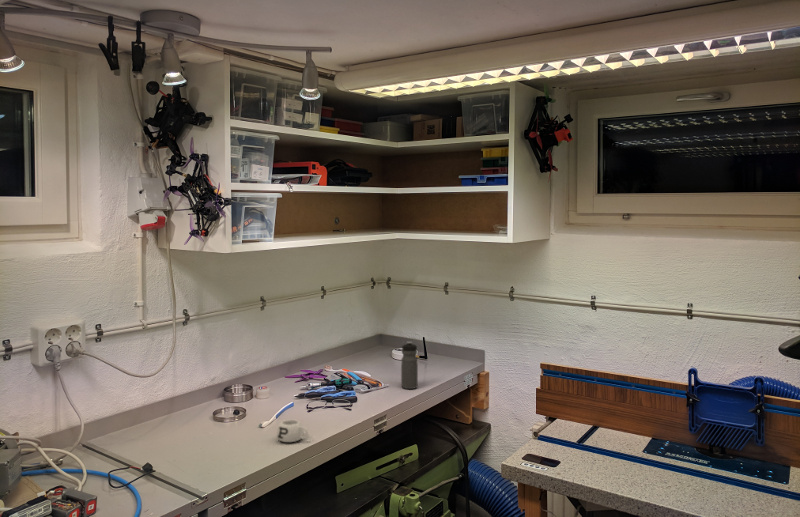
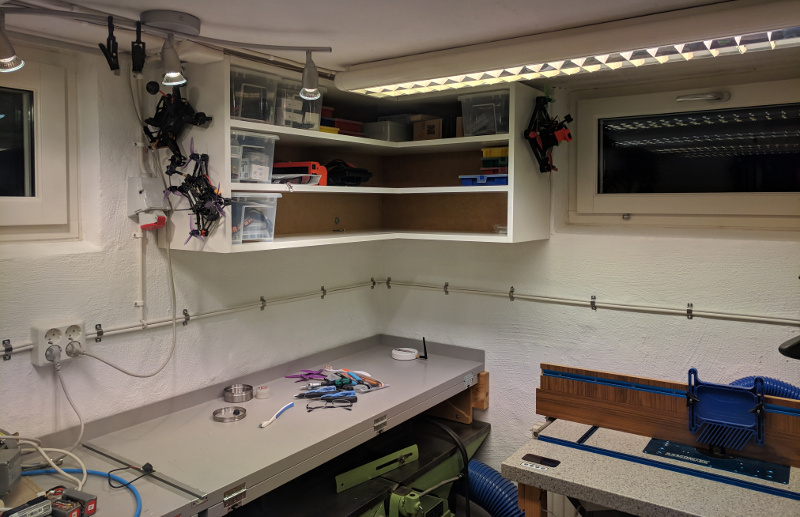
- water bottle (409, 364)
- mug (293, 431)
